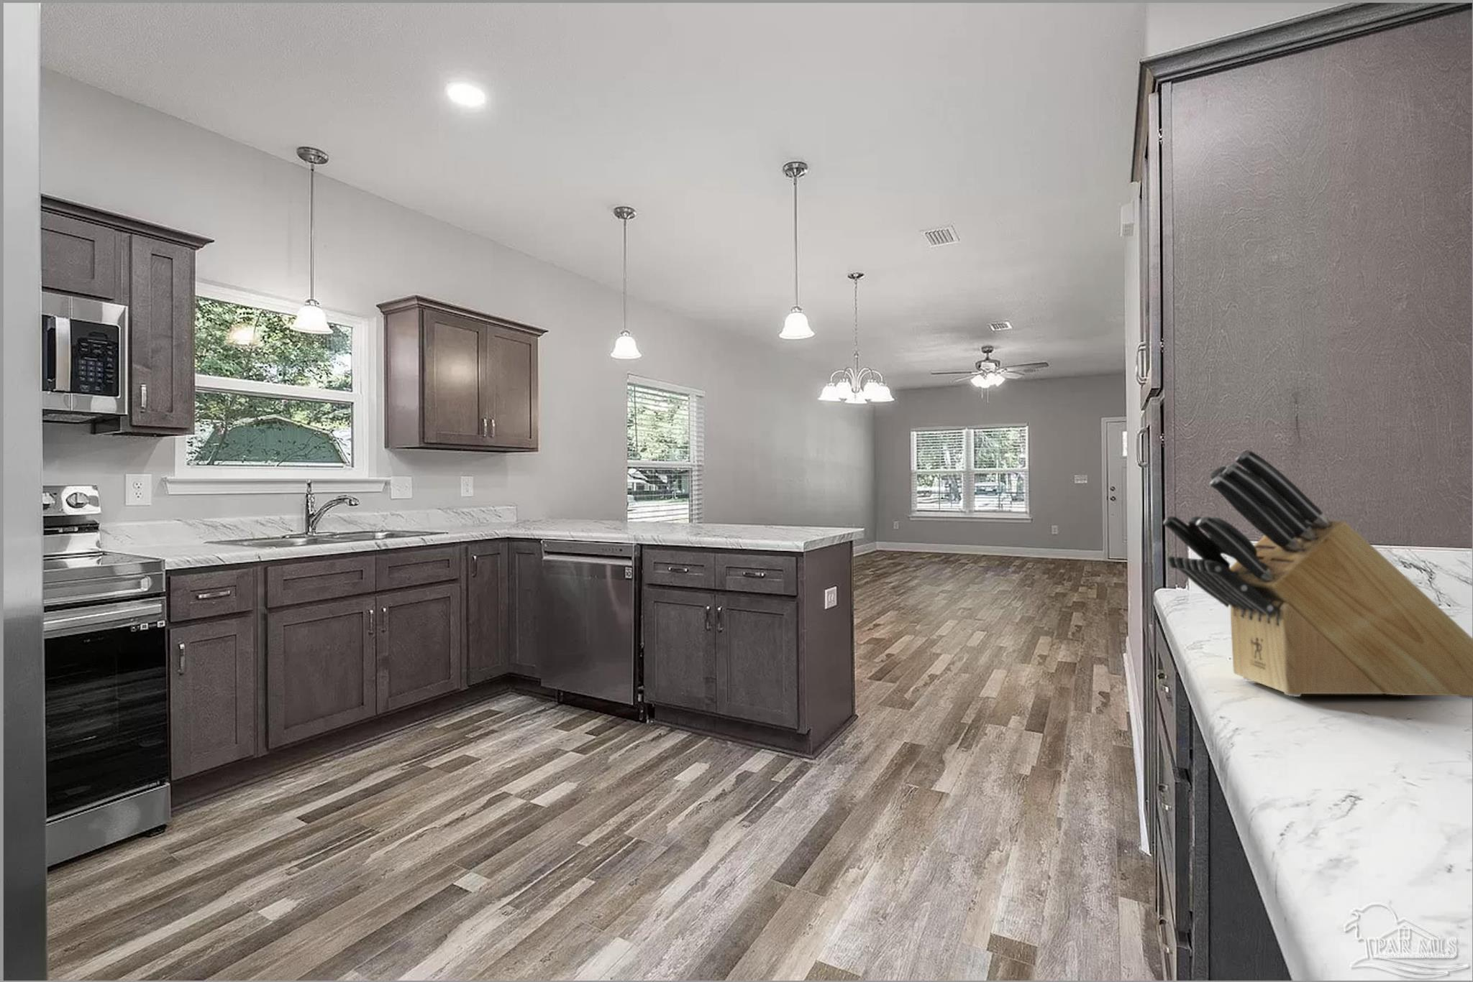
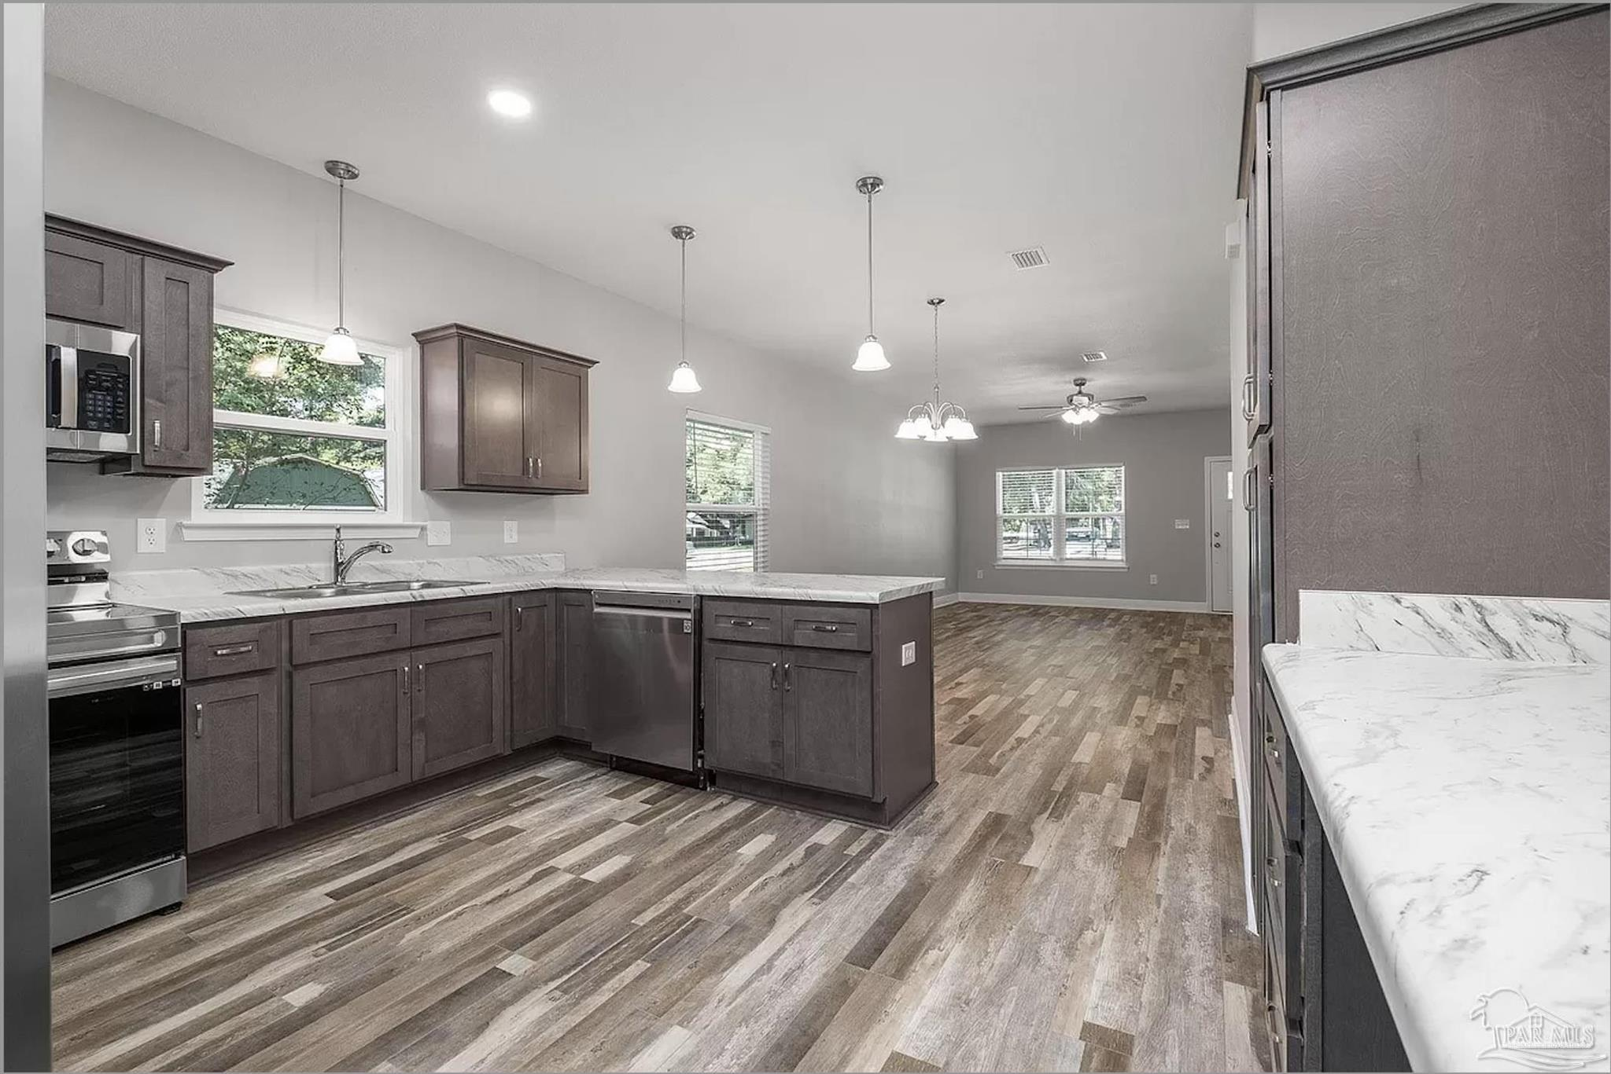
- knife block (1322, 568)
